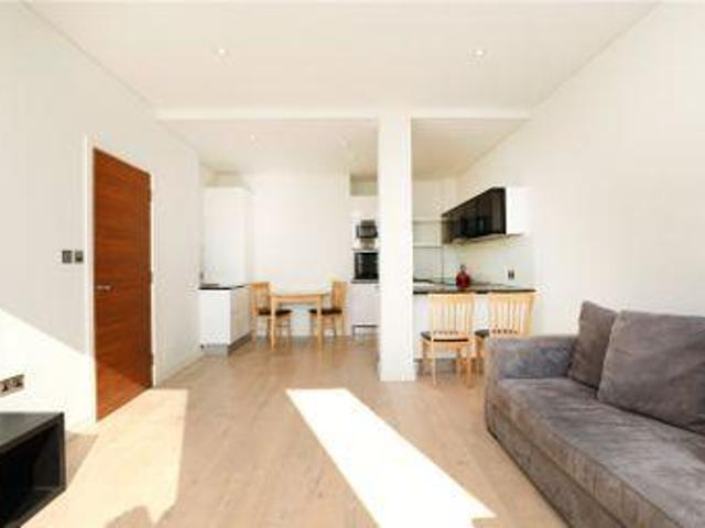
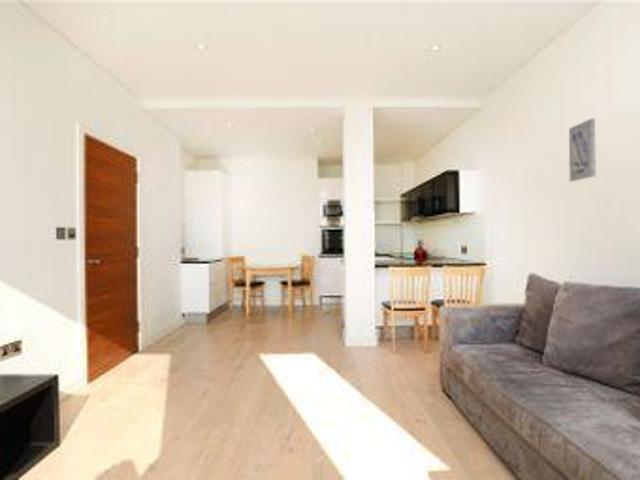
+ wall art (581, 151)
